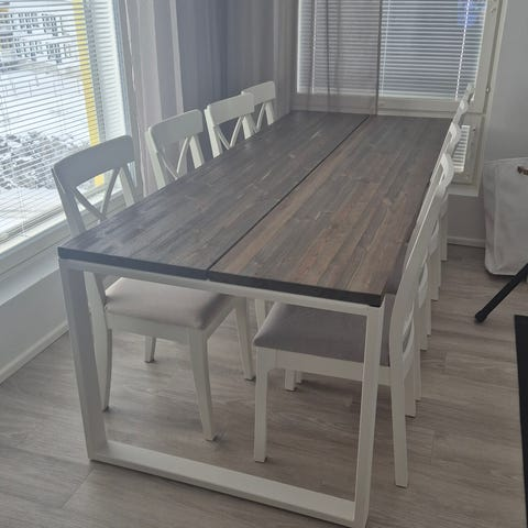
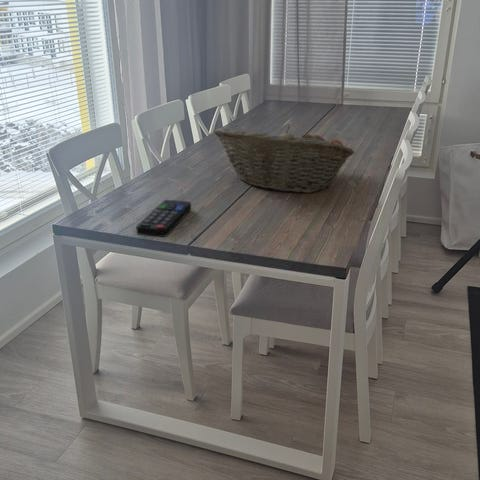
+ remote control (165, 216)
+ fruit basket (282, 152)
